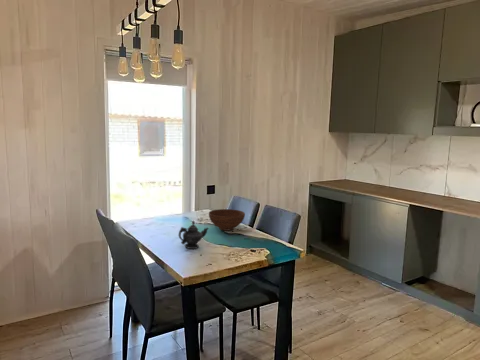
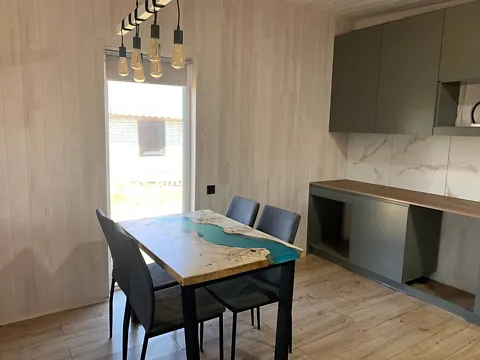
- teapot (193, 233)
- bowl (226, 221)
